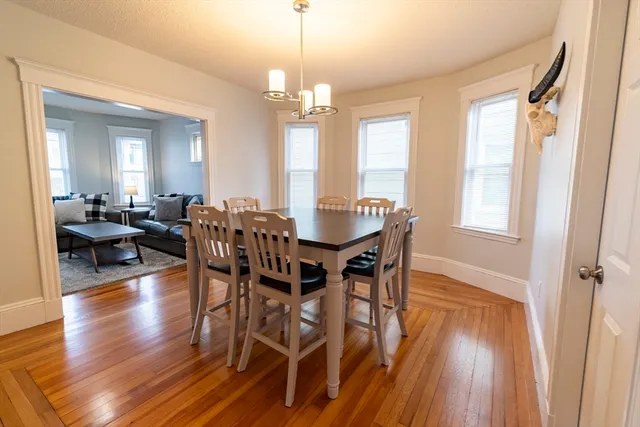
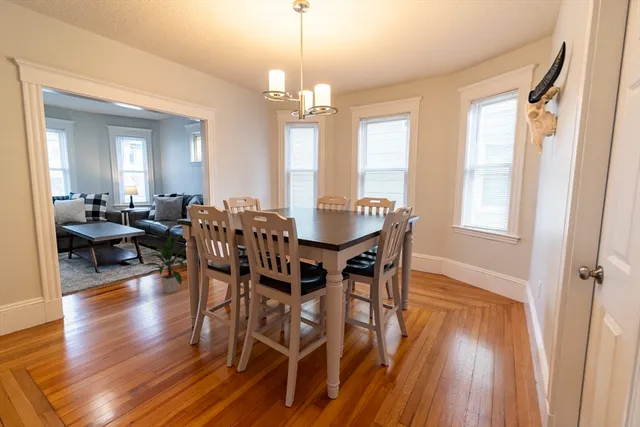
+ indoor plant (168, 264)
